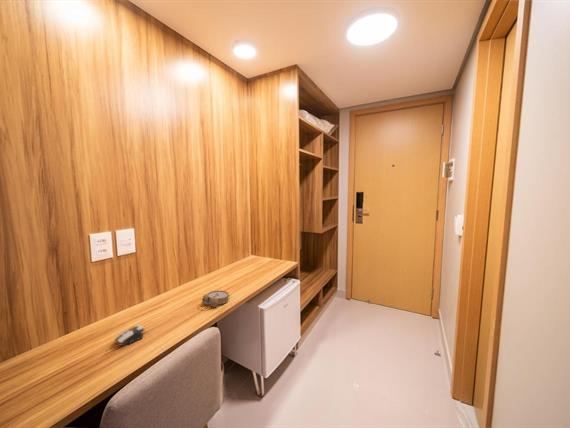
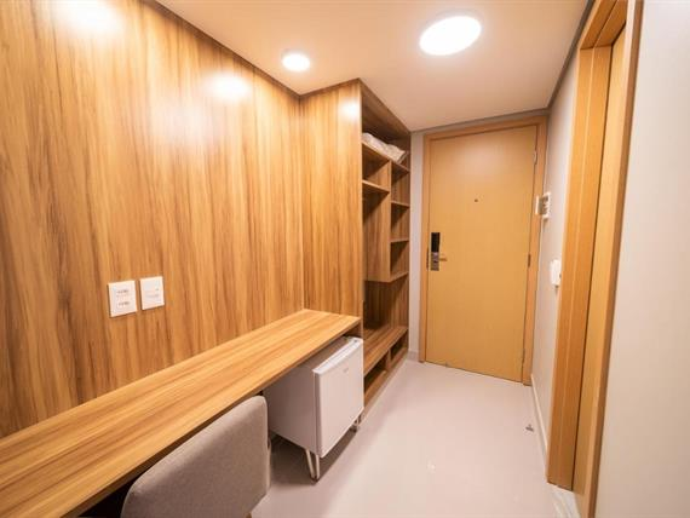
- computer mouse (126, 337)
- alarm clock (215, 297)
